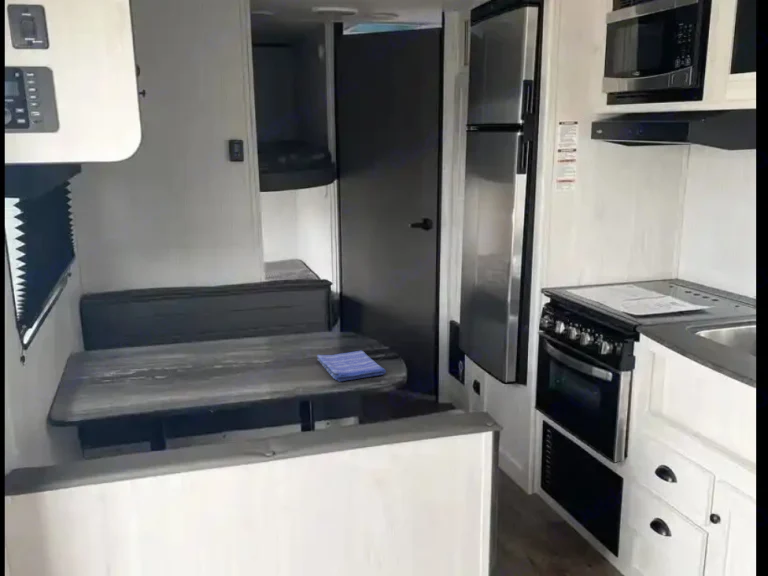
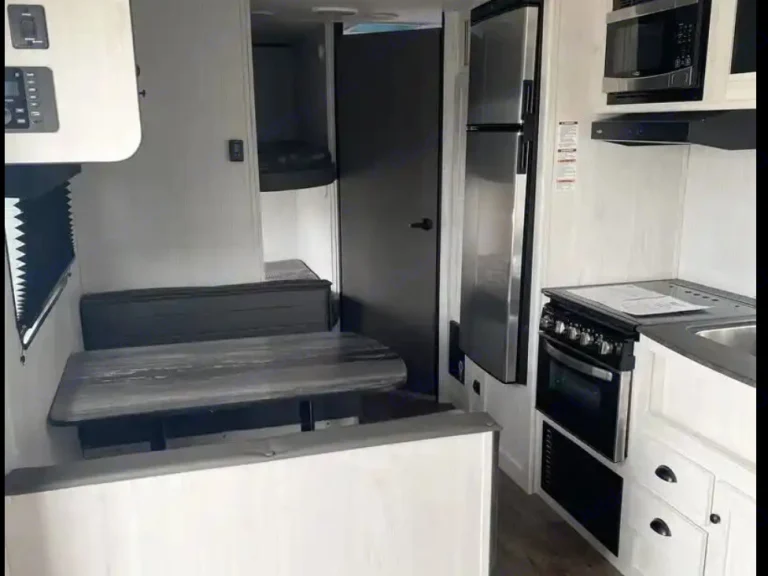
- dish towel (350, 363)
